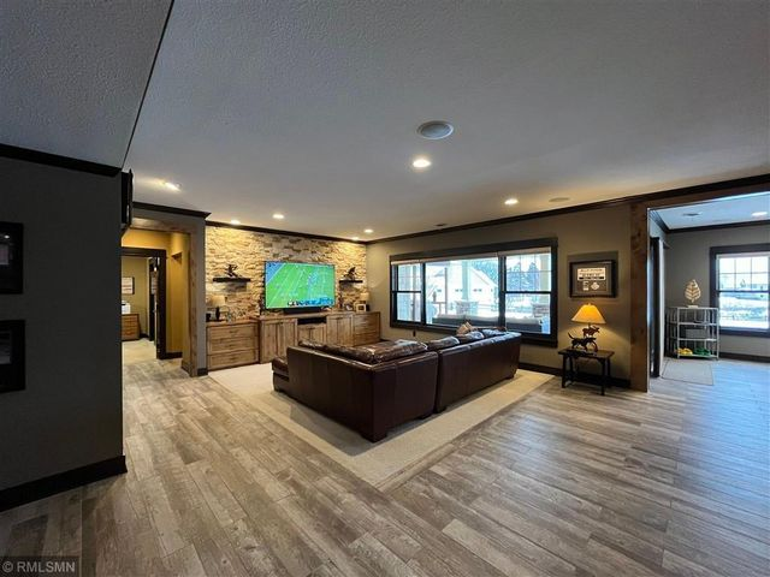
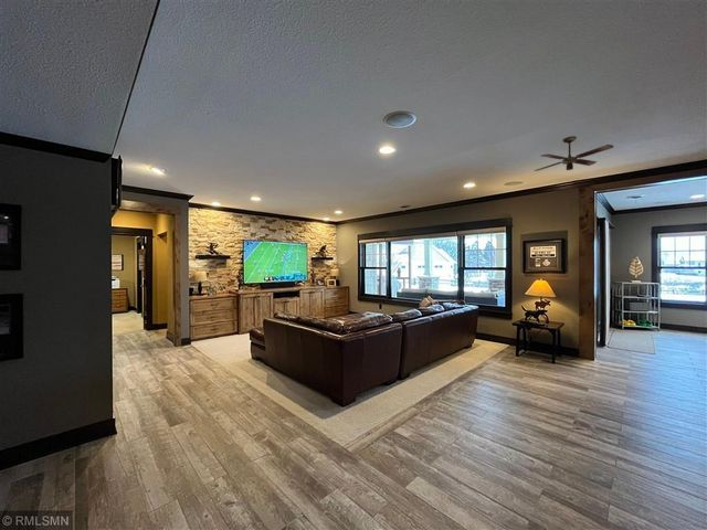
+ ceiling fan (569, 153)
